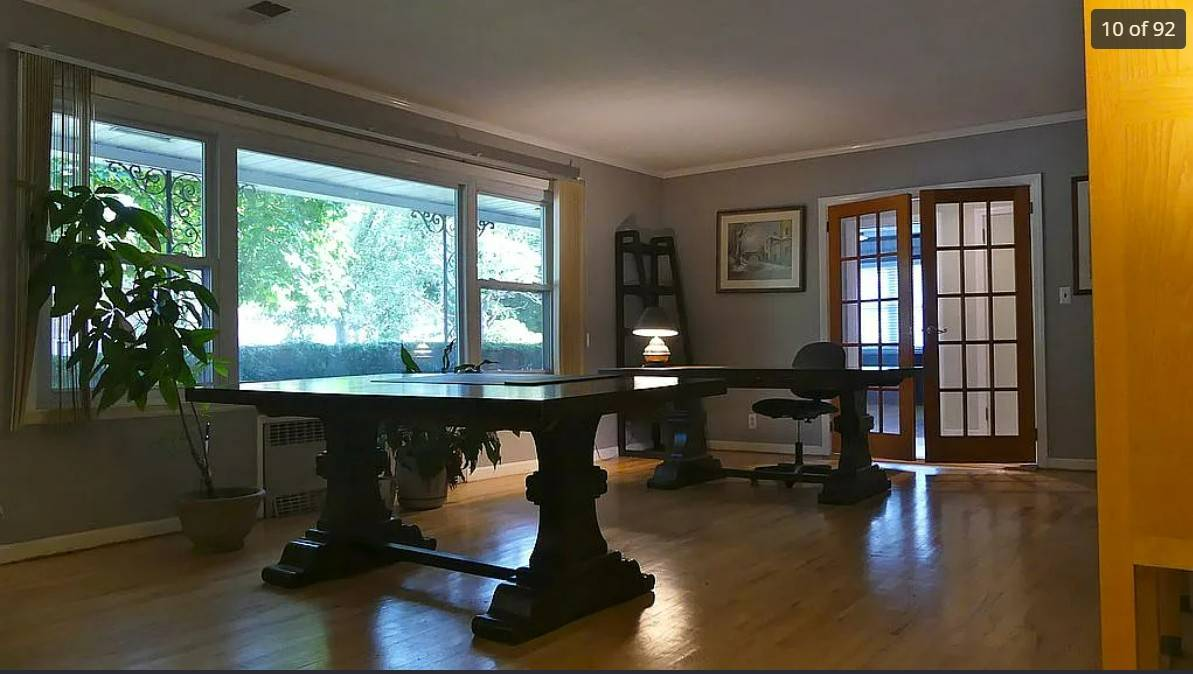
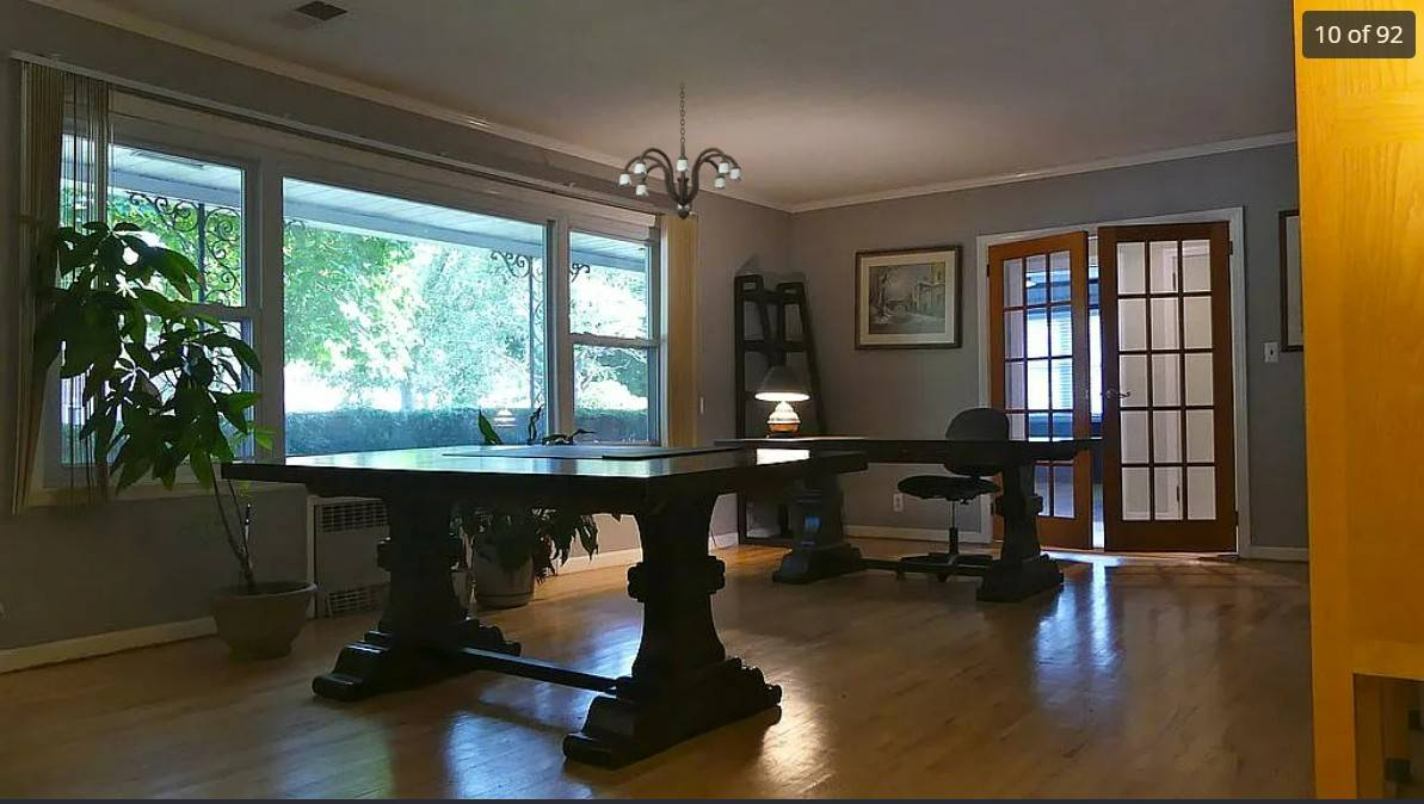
+ chandelier (680, 151)
